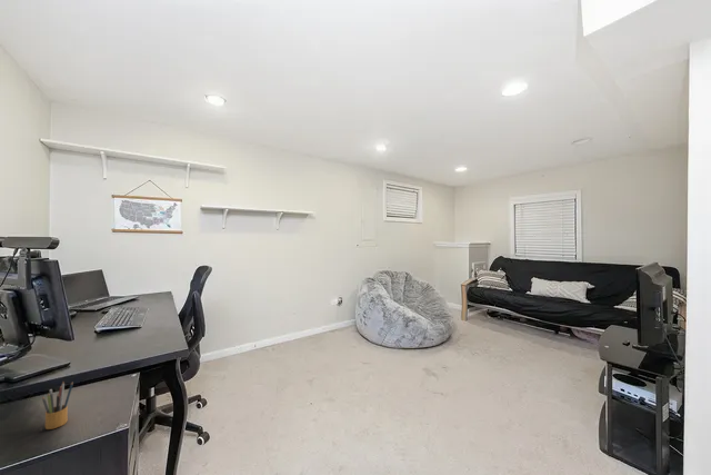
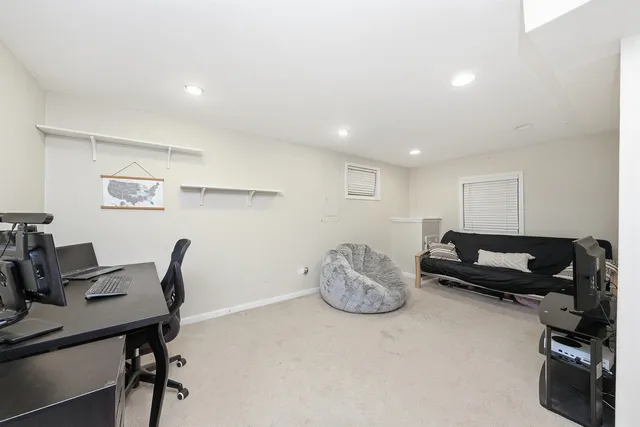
- pencil box (57, 405)
